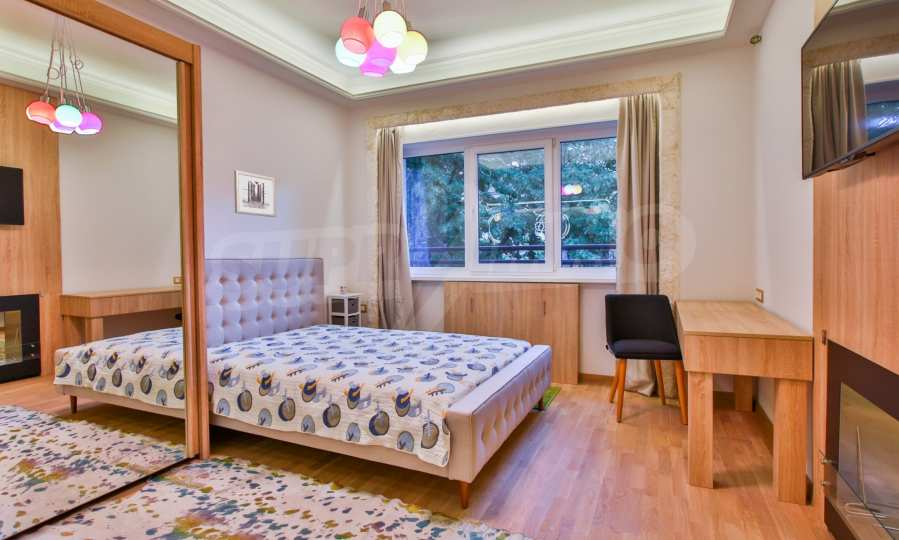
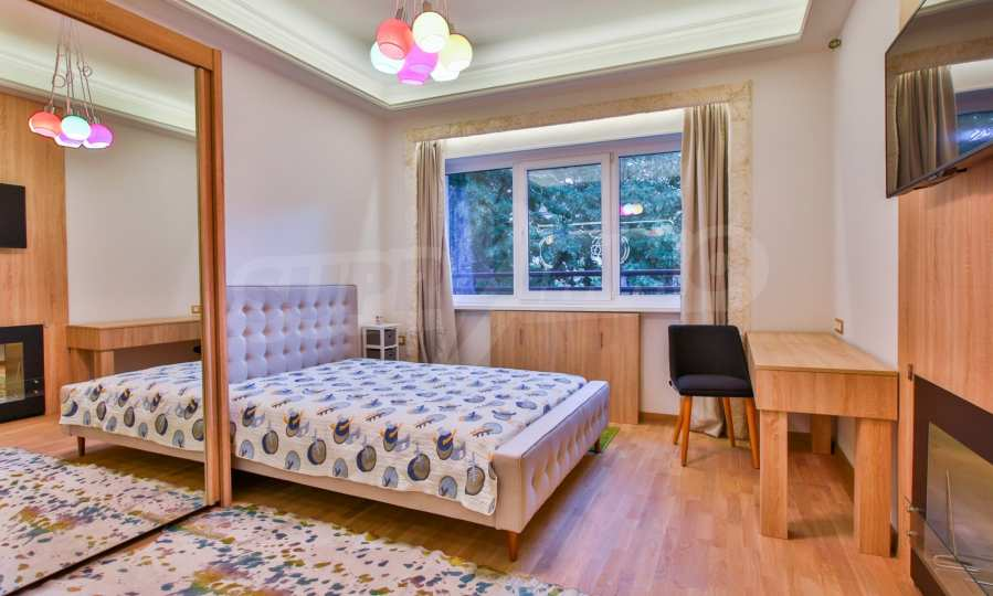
- wall art (255, 194)
